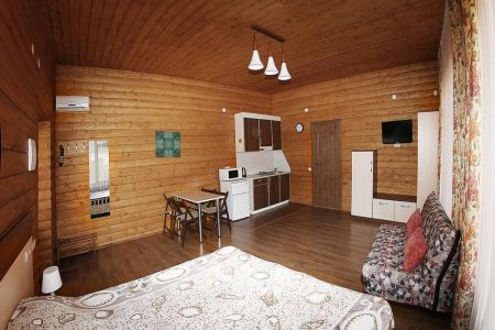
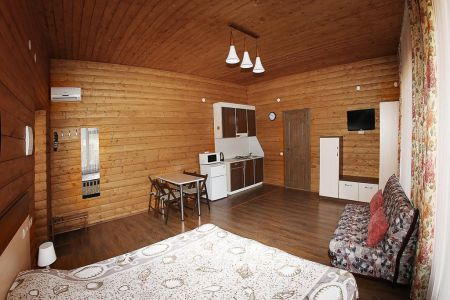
- wall art (168, 144)
